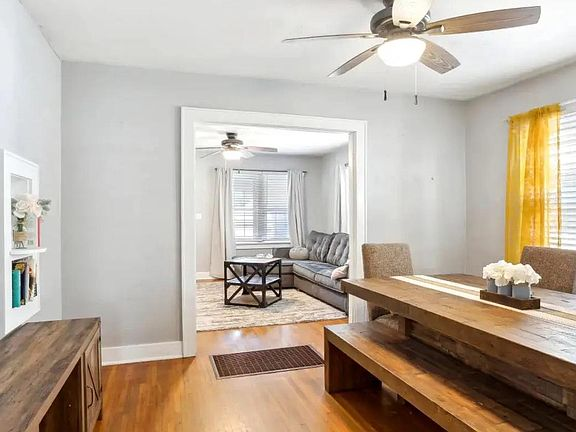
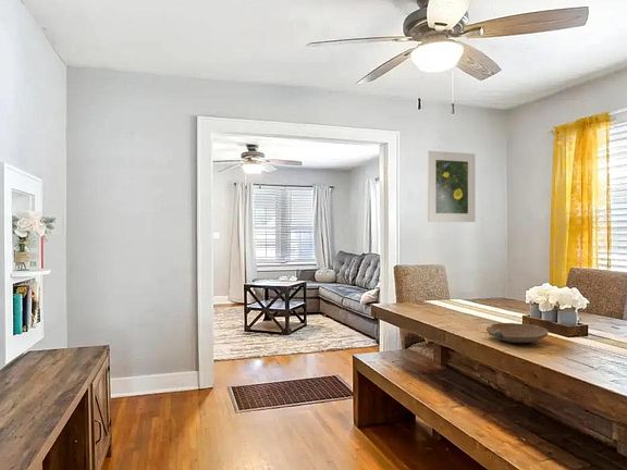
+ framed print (452, 187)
+ bowl (516, 332)
